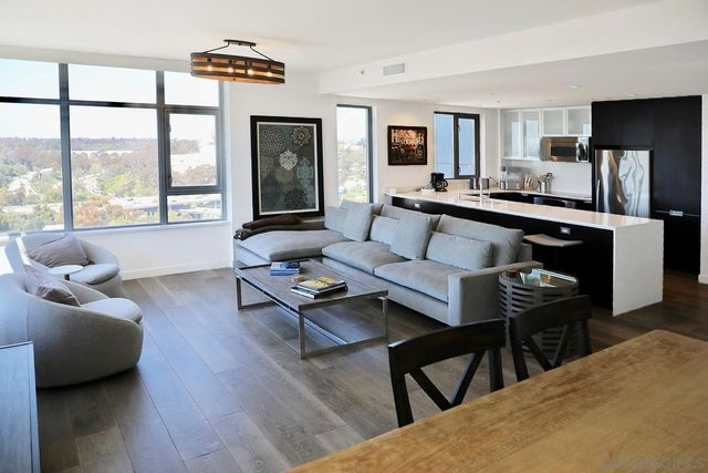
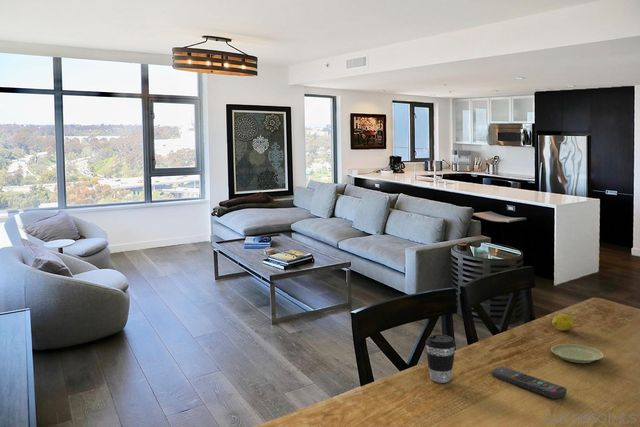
+ remote control (527, 381)
+ coffee cup (440, 358)
+ plate (576, 354)
+ fruit (563, 322)
